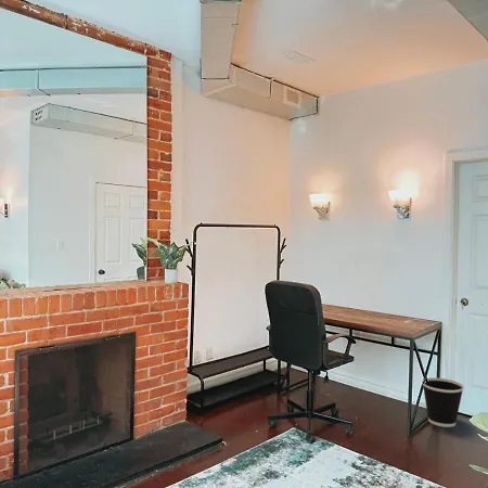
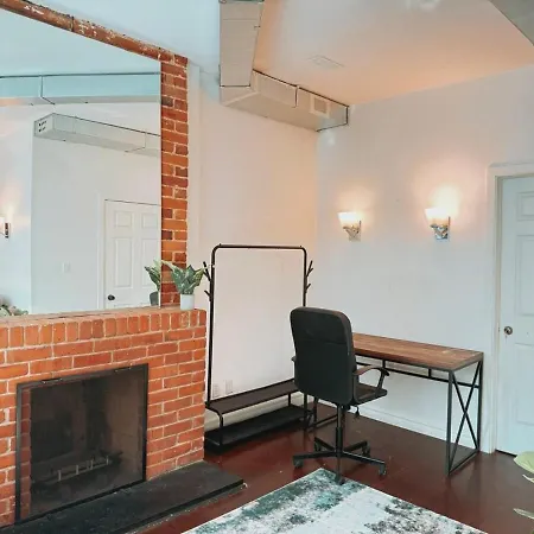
- wastebasket (441, 402)
